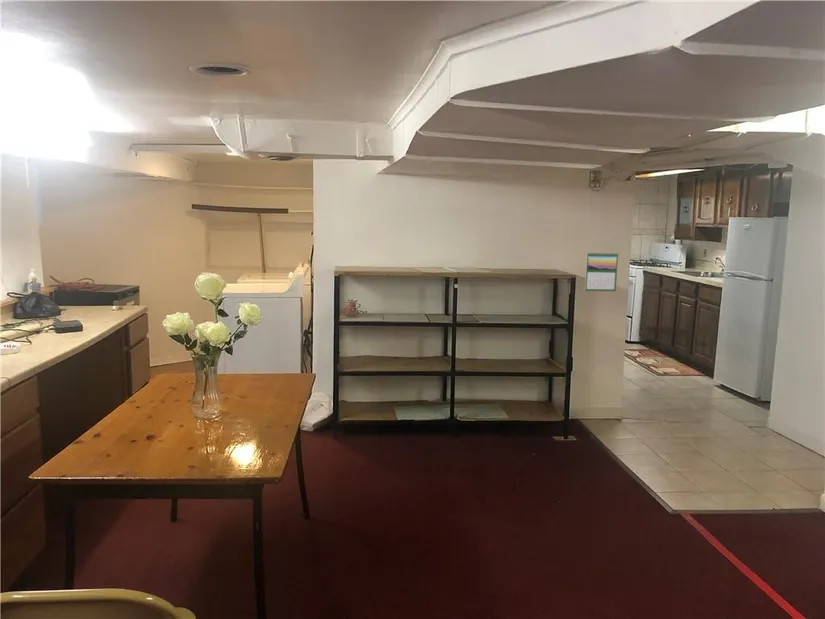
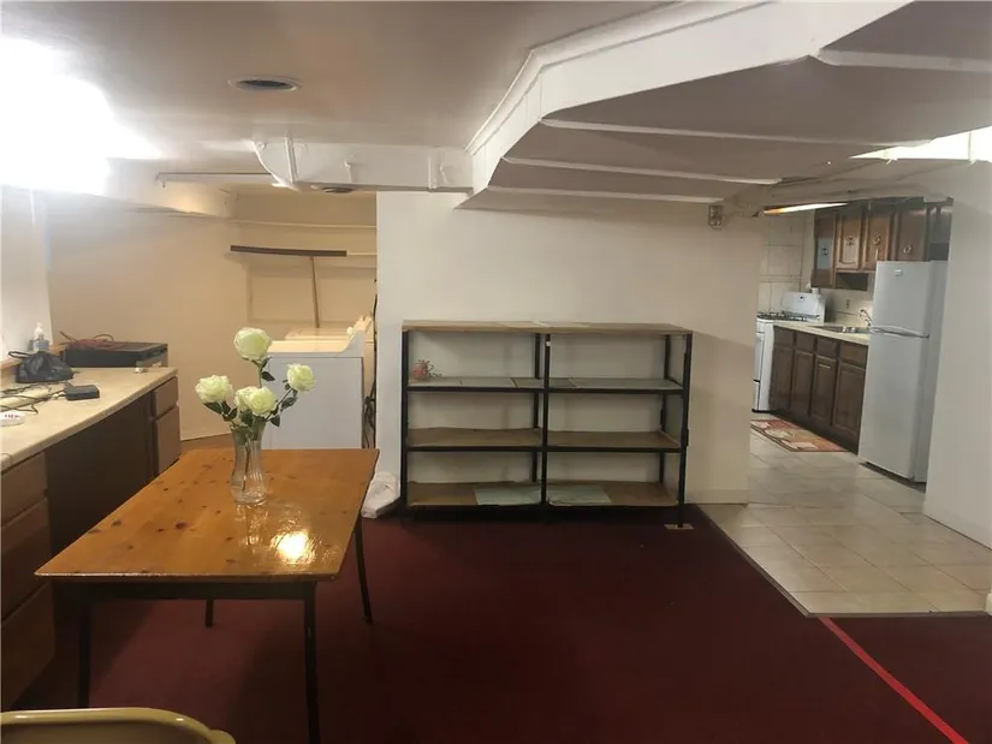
- calendar (601, 271)
